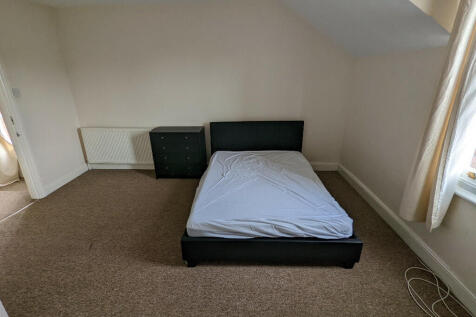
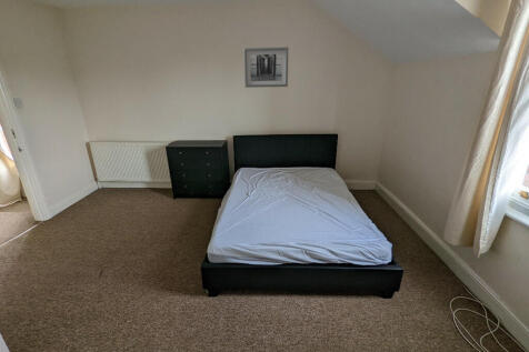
+ wall art (266, 68)
